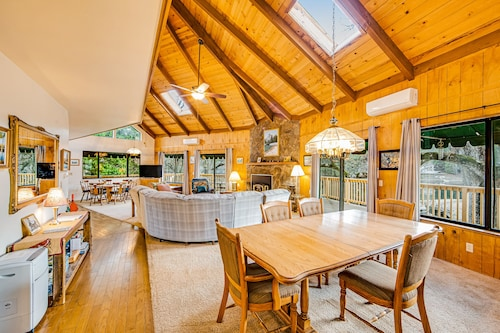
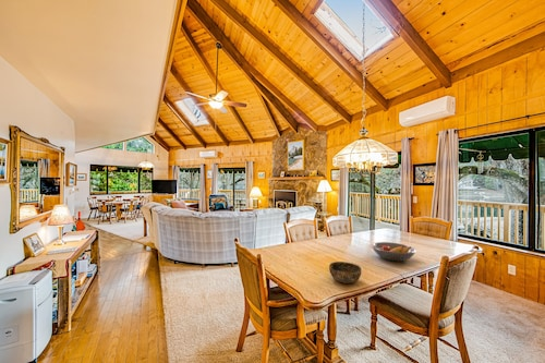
+ fruit bowl (392, 251)
+ bowl (344, 273)
